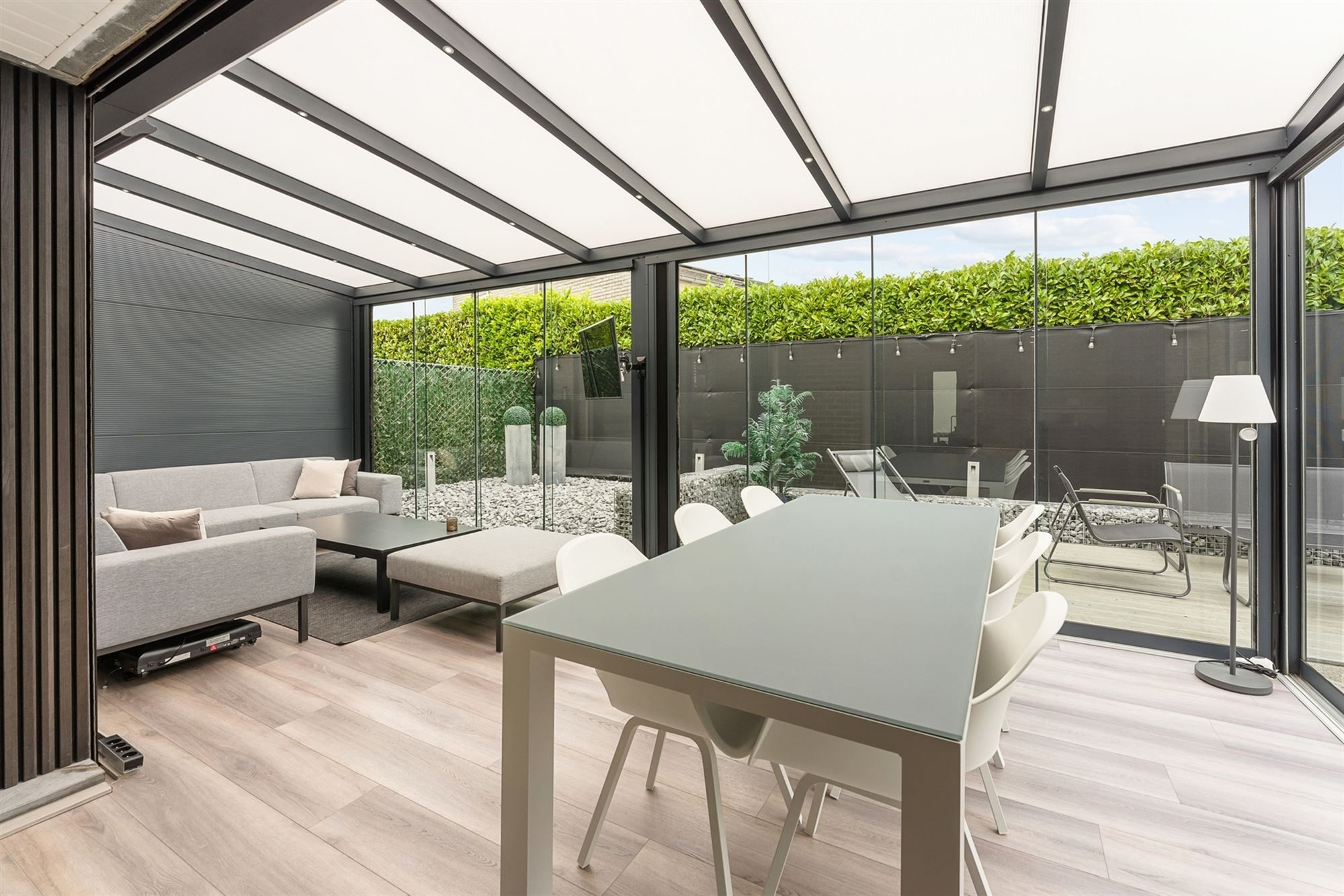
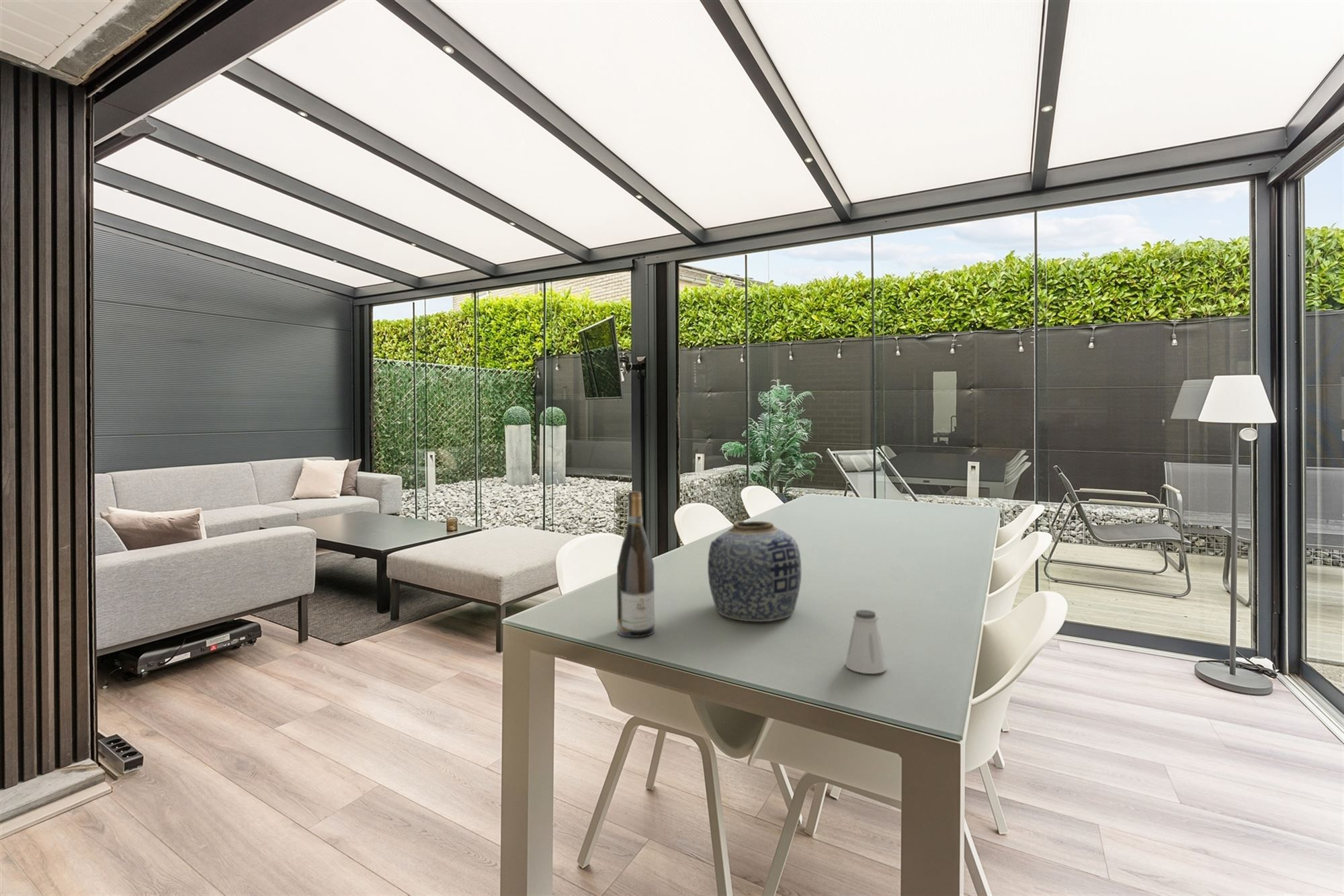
+ saltshaker (866, 639)
+ wine bottle (635, 562)
+ vase (754, 566)
